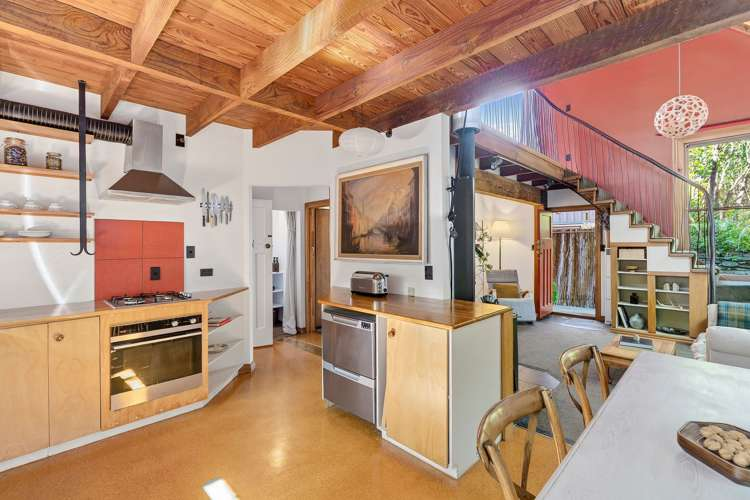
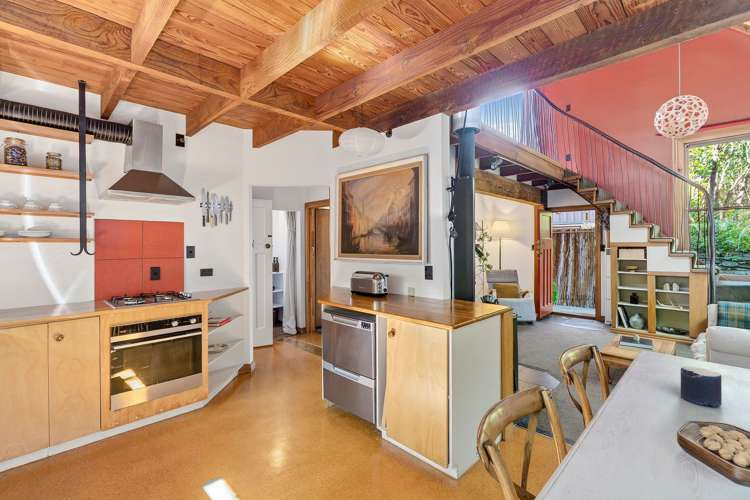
+ candle (700, 385)
